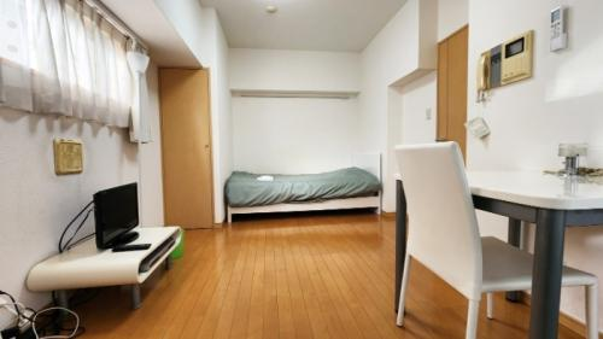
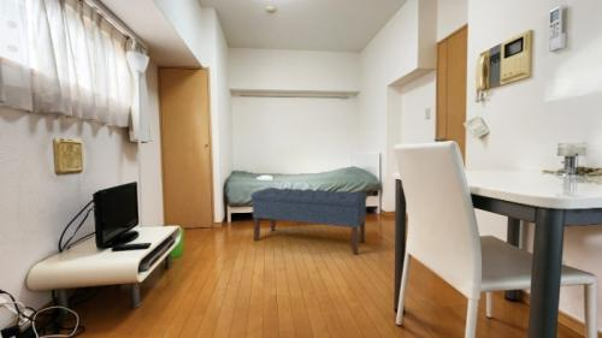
+ bench (308, 215)
